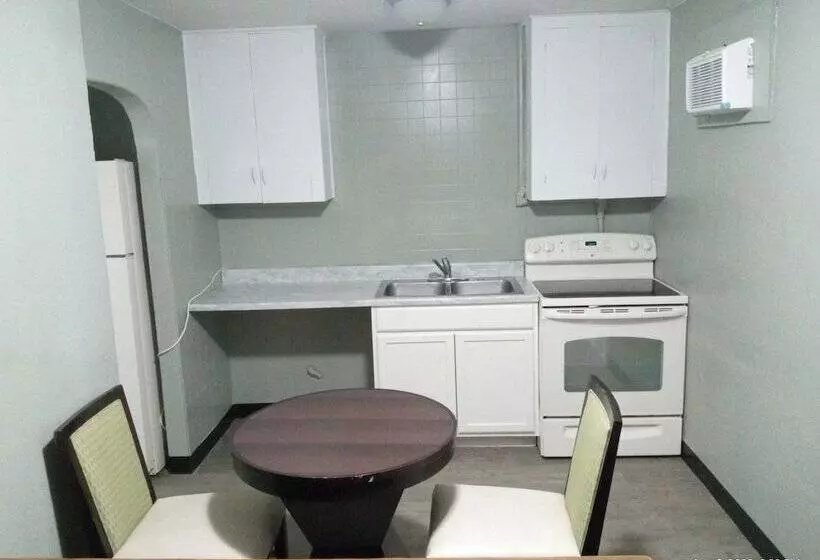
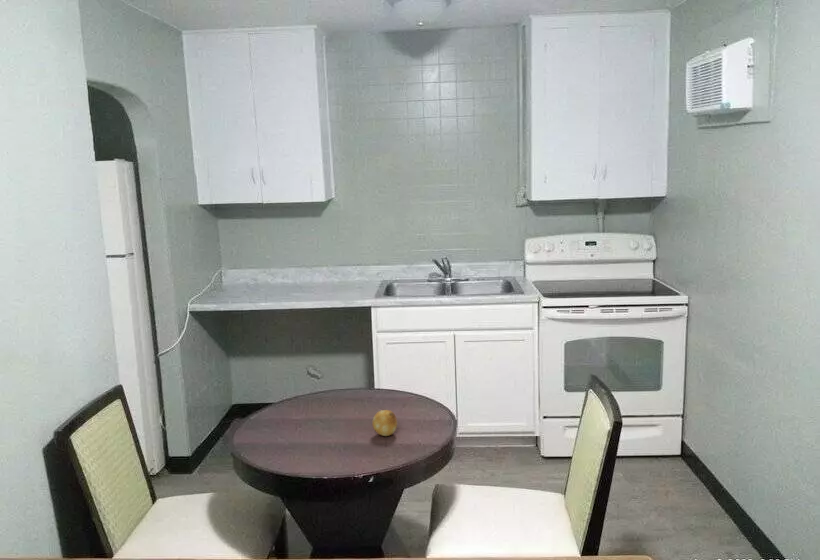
+ fruit (384, 422)
